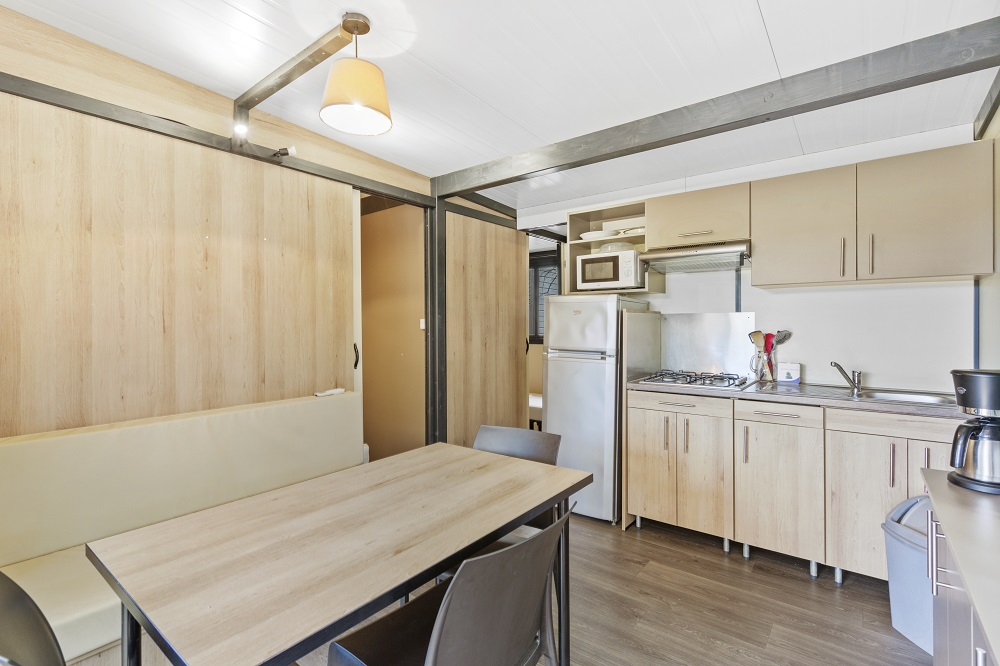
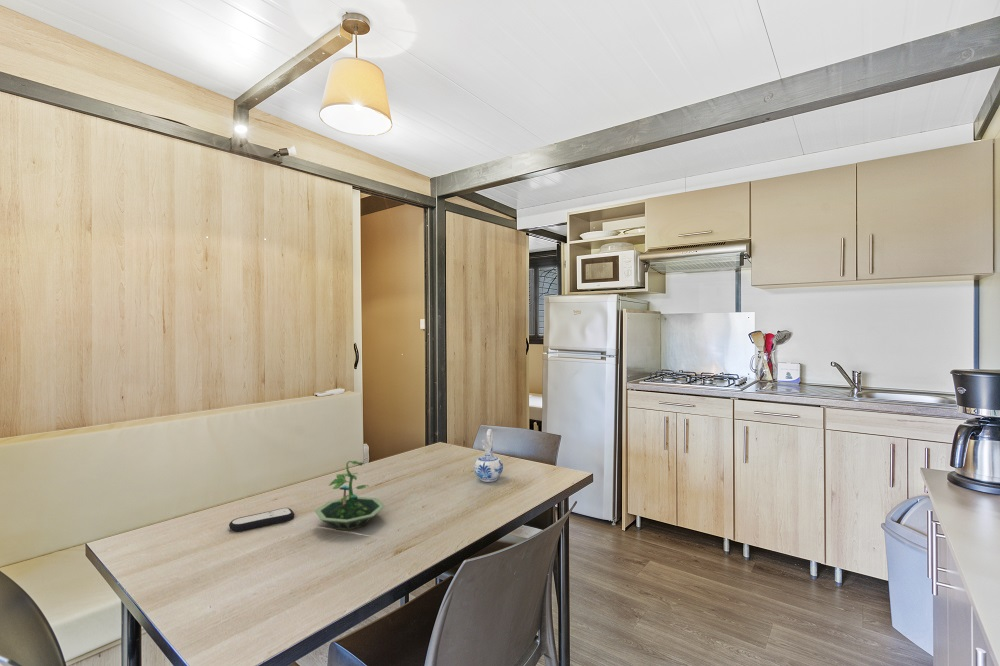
+ terrarium (349, 472)
+ ceramic pitcher (488, 455)
+ remote control (262, 519)
